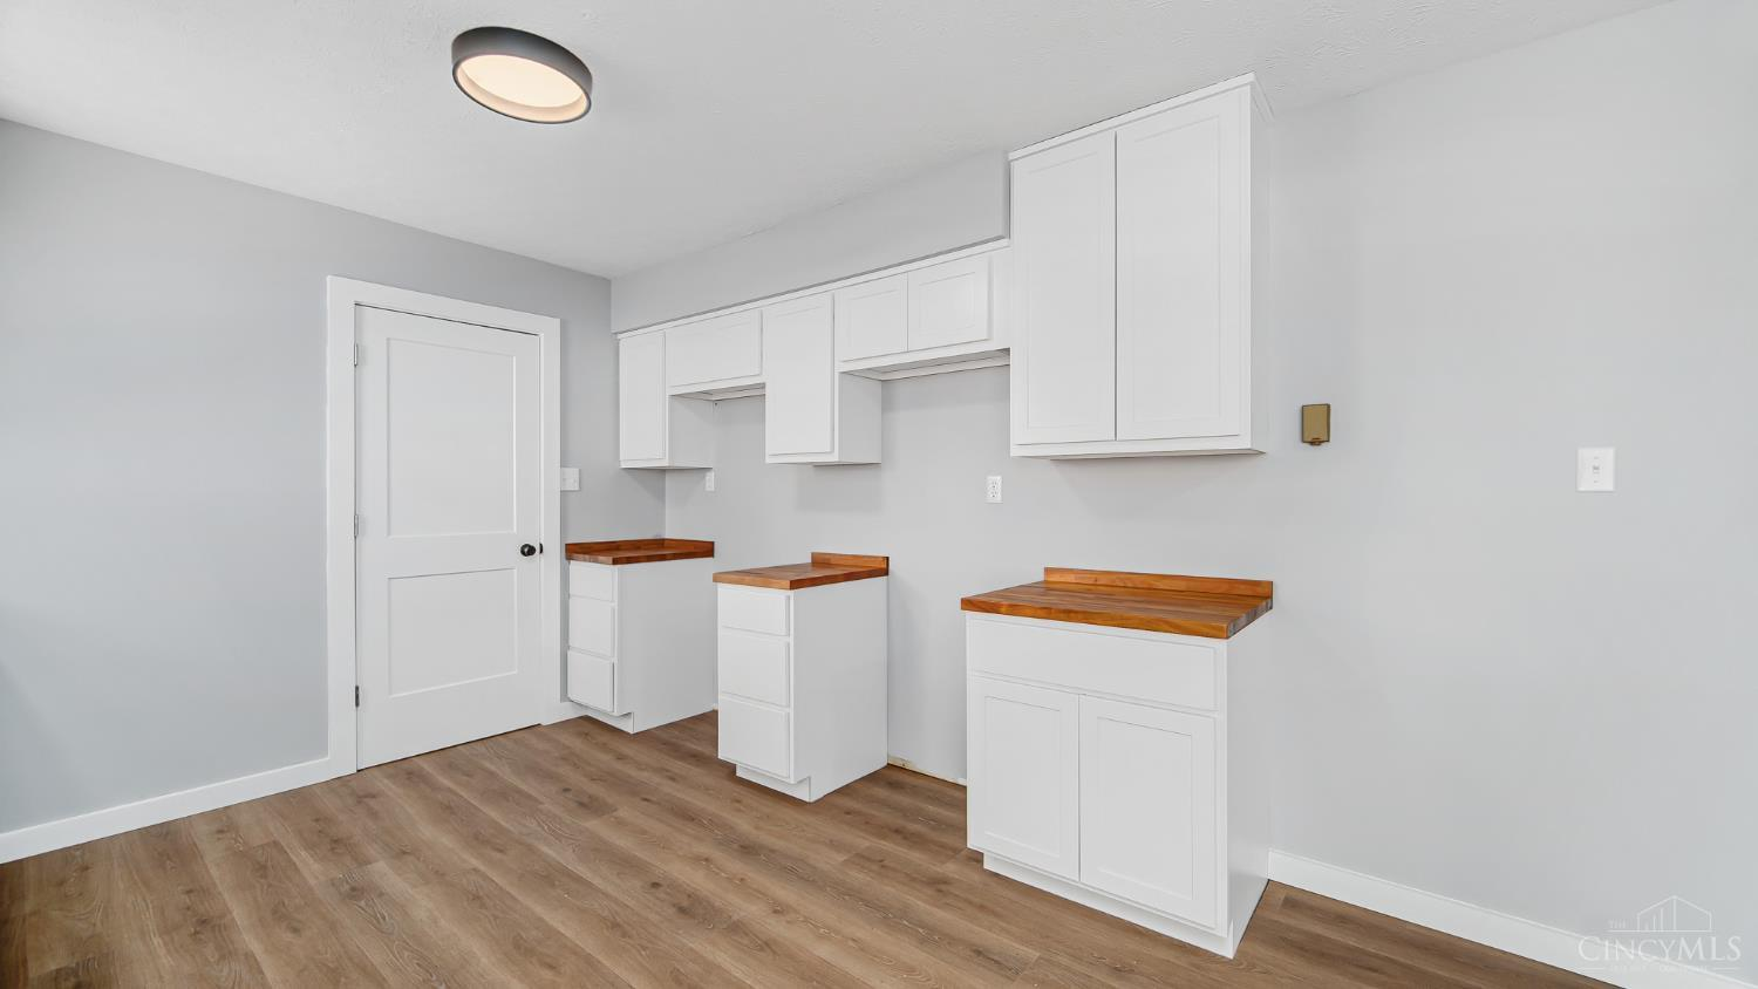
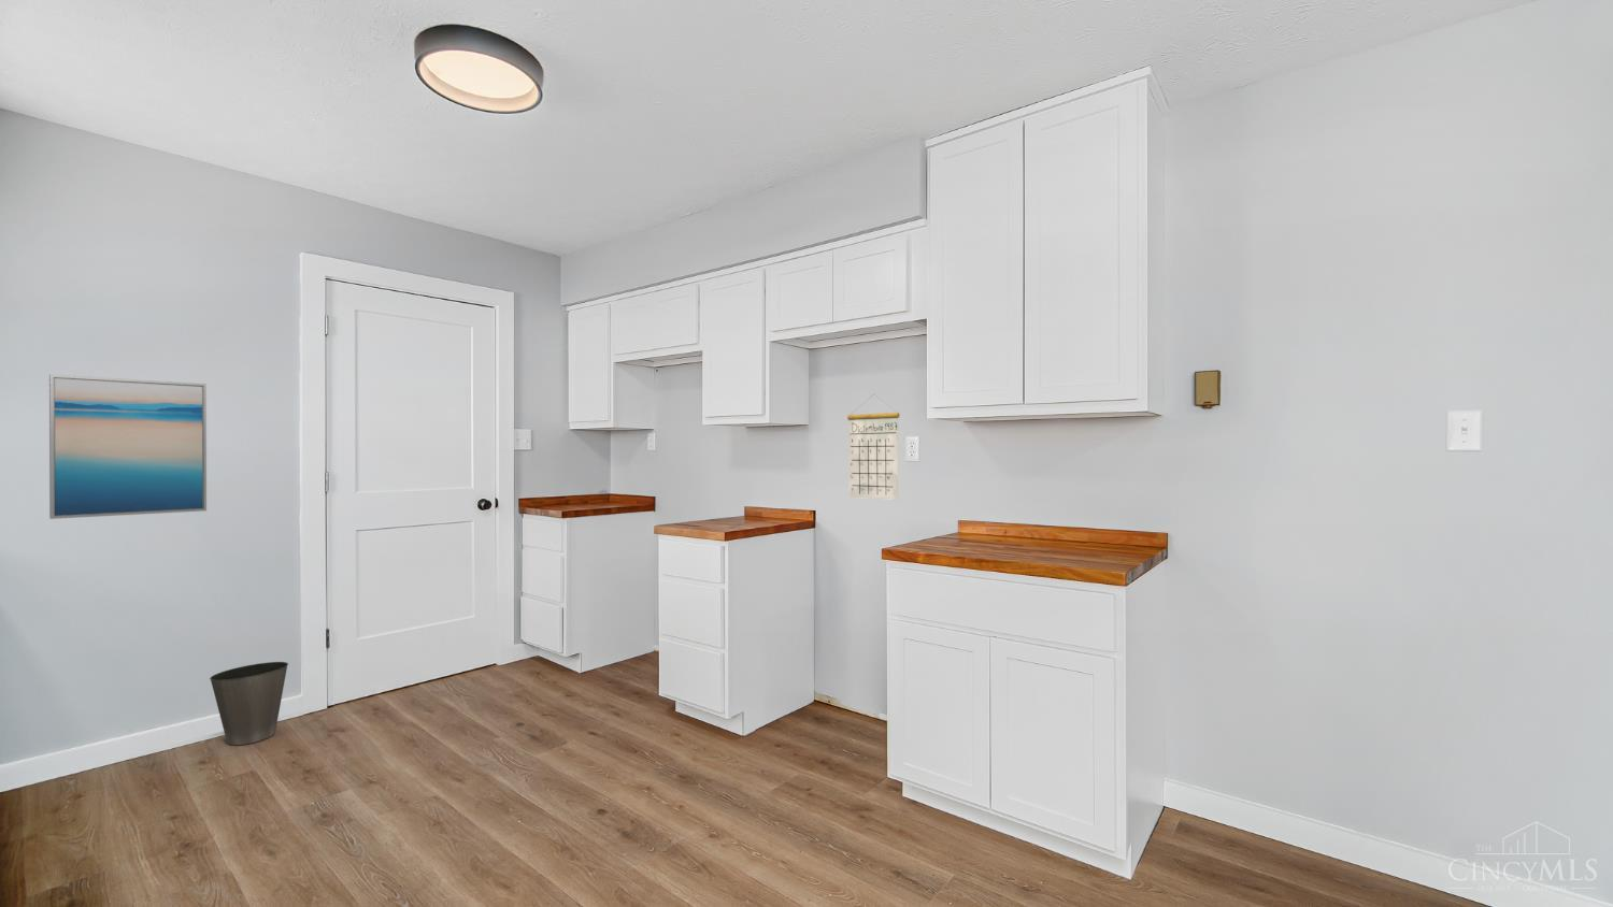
+ waste basket (249, 704)
+ wall art (132, 447)
+ calendar (872, 446)
